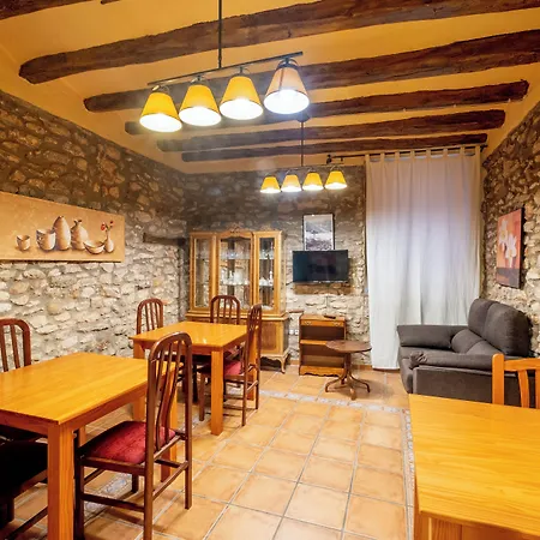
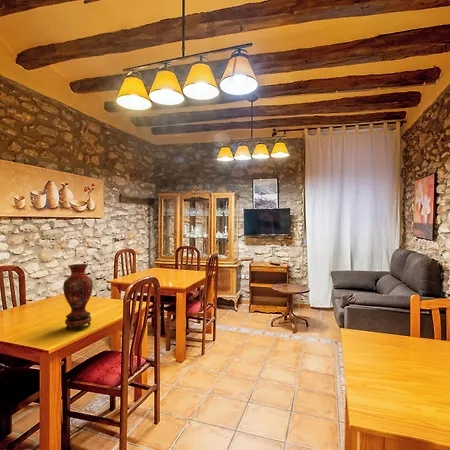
+ vase (78, 296)
